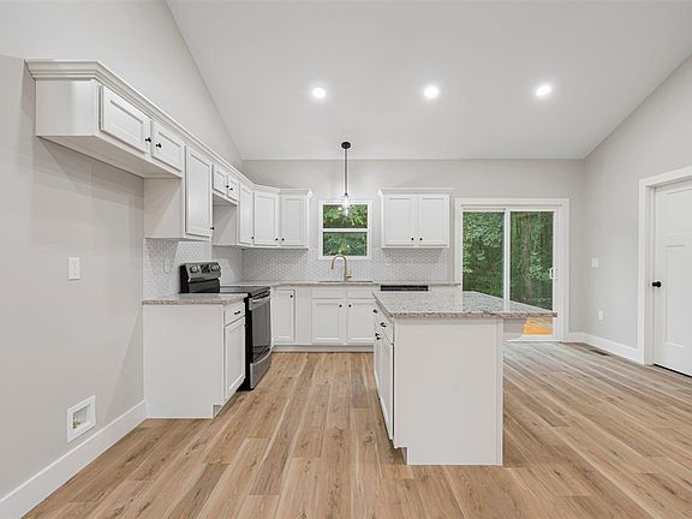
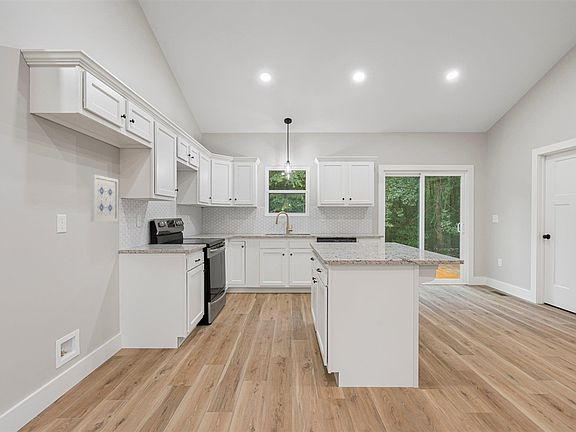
+ wall art (105, 199)
